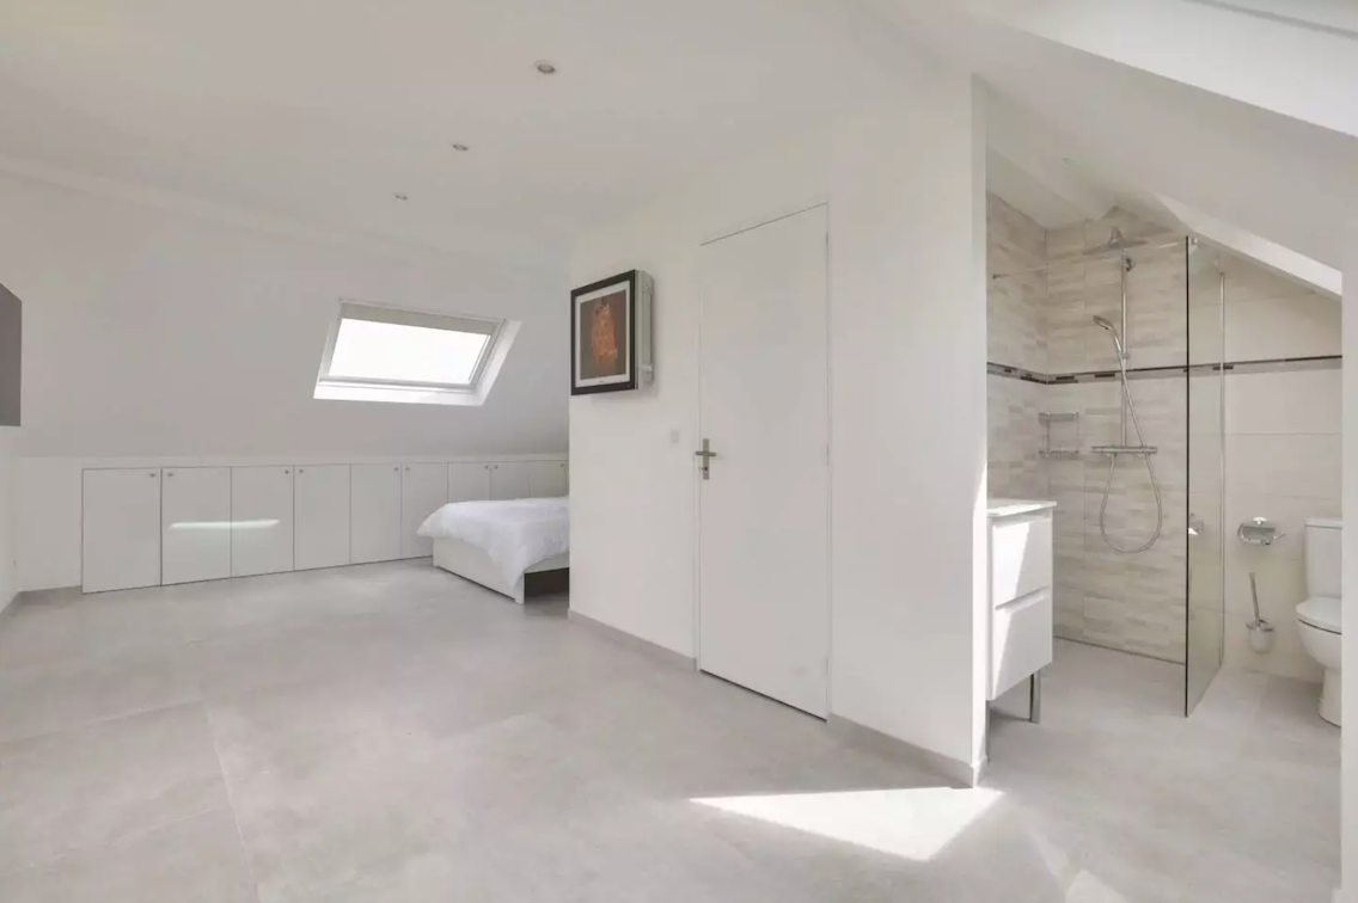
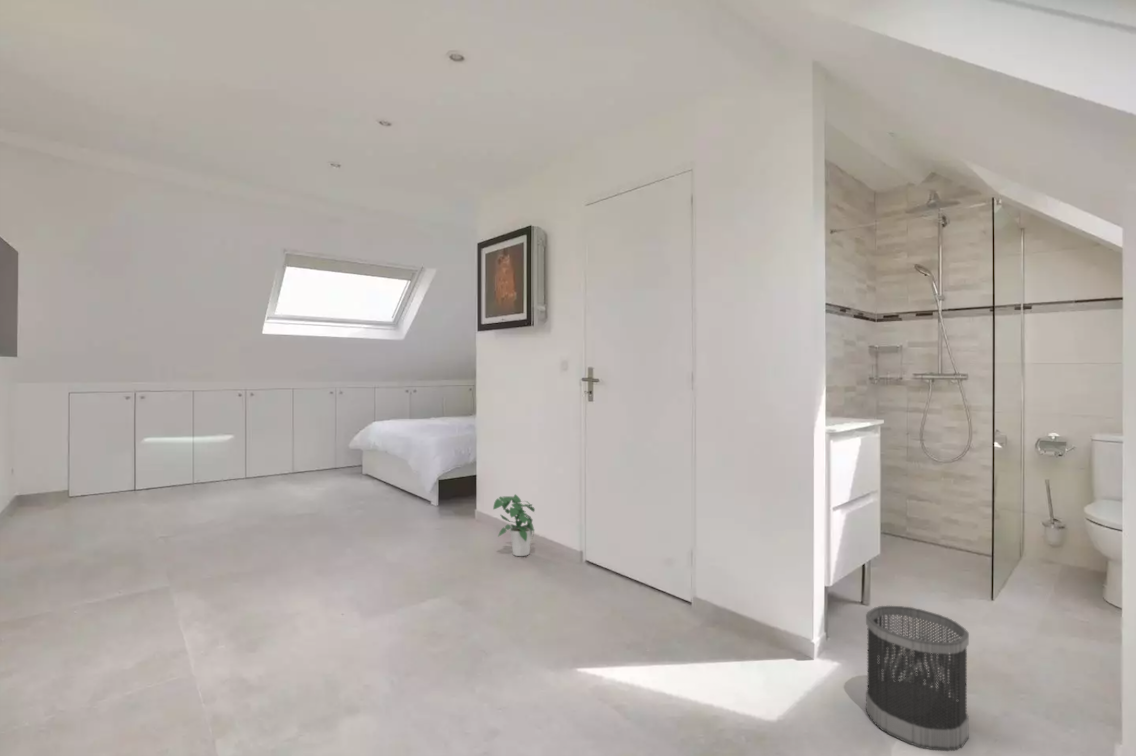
+ potted plant (516, 524)
+ wastebasket (915, 672)
